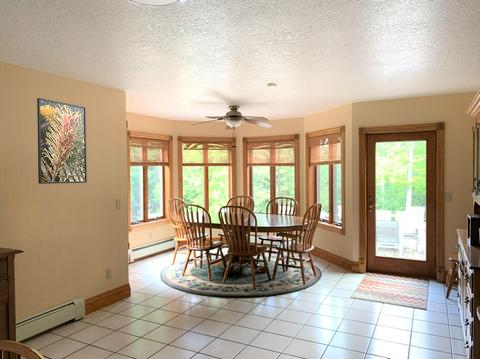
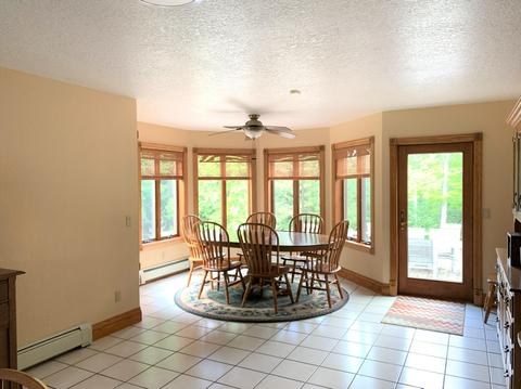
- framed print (63, 143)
